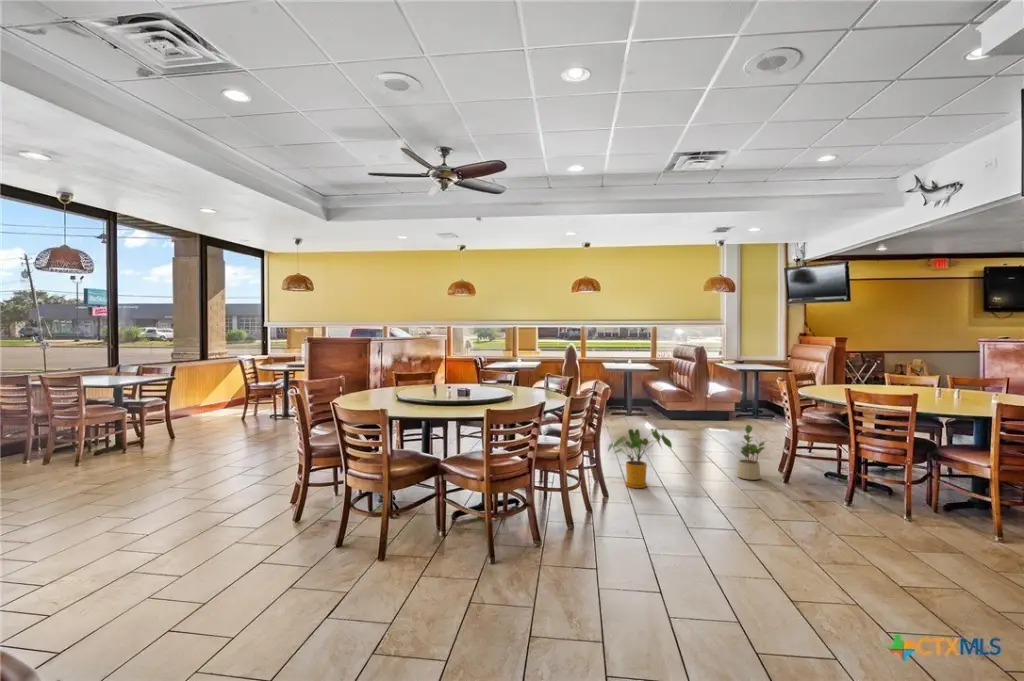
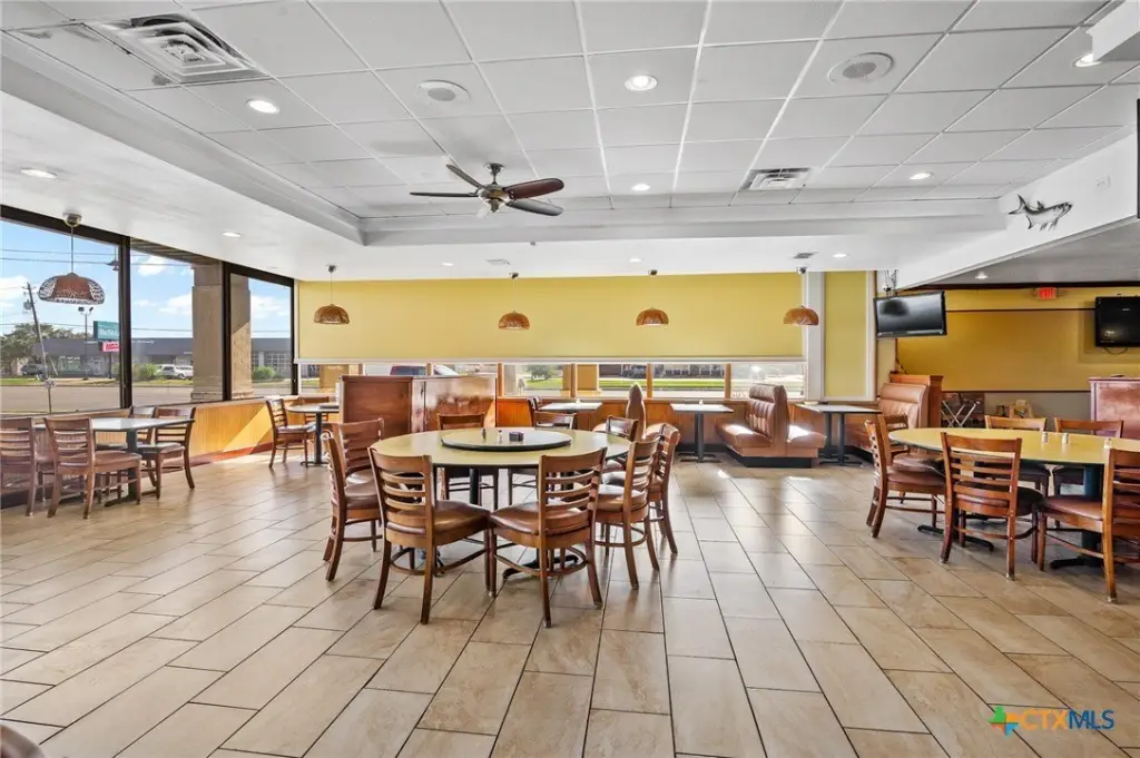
- house plant (637, 456)
- potted plant (751, 451)
